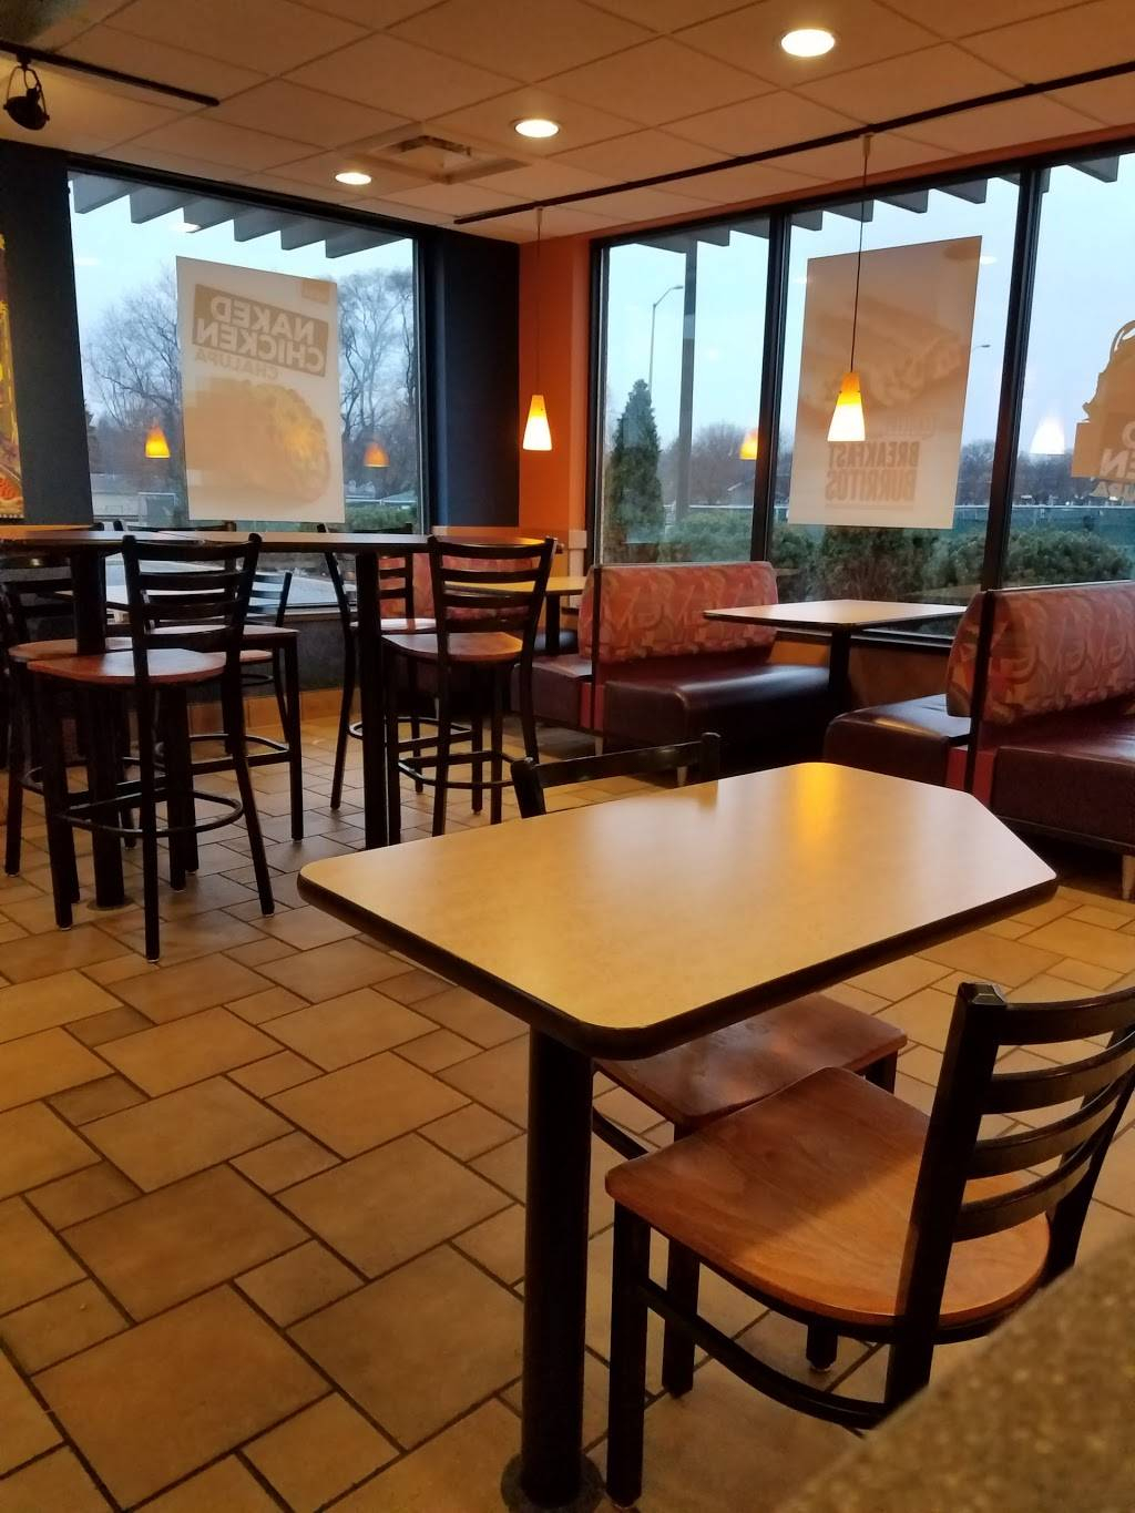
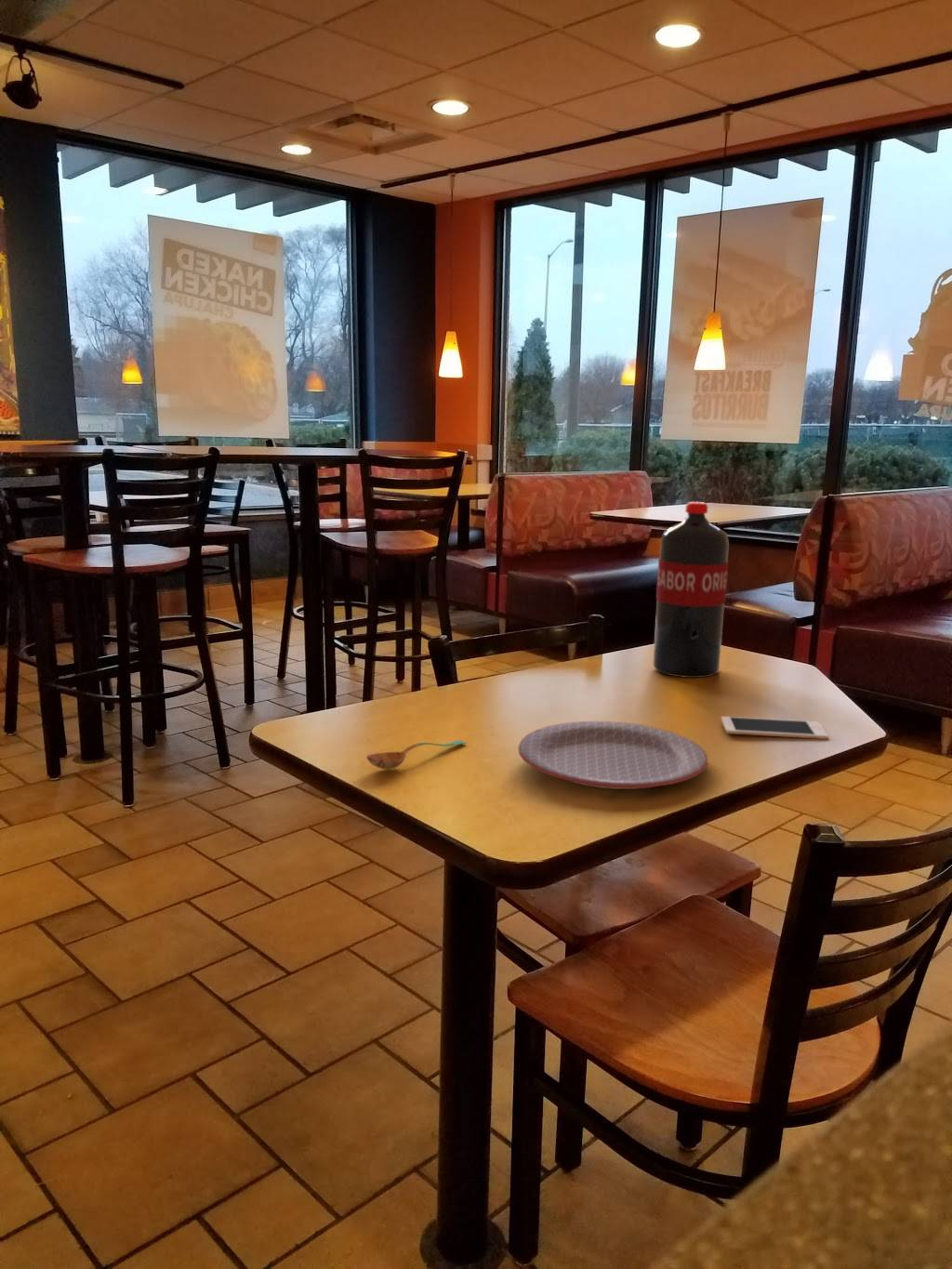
+ soupspoon (416, 747)
+ cell phone (773, 727)
+ plate (612, 757)
+ pop (691, 588)
